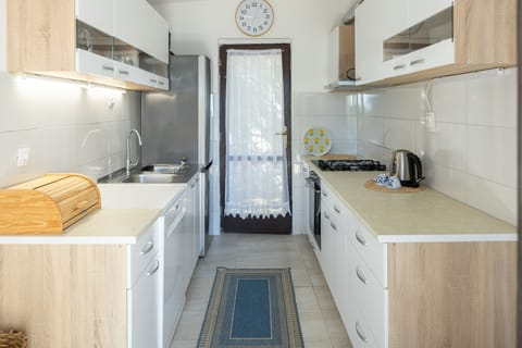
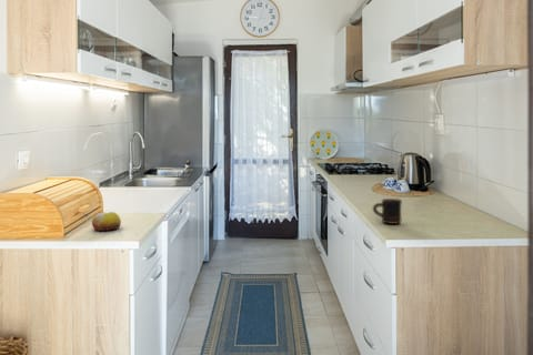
+ fruit (105, 220)
+ mug (386, 211)
